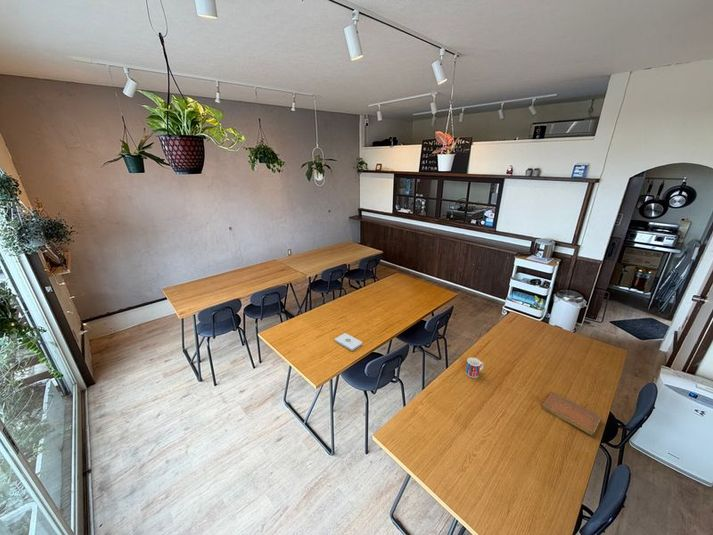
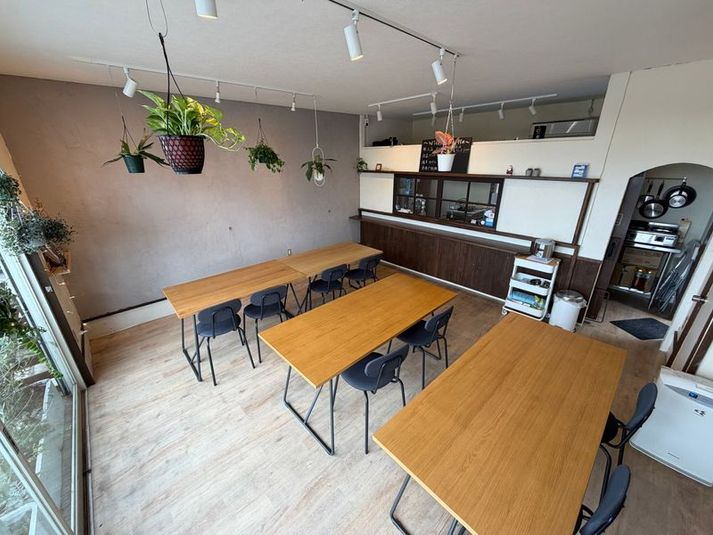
- mug (474, 366)
- notebook (571, 412)
- notepad (348, 341)
